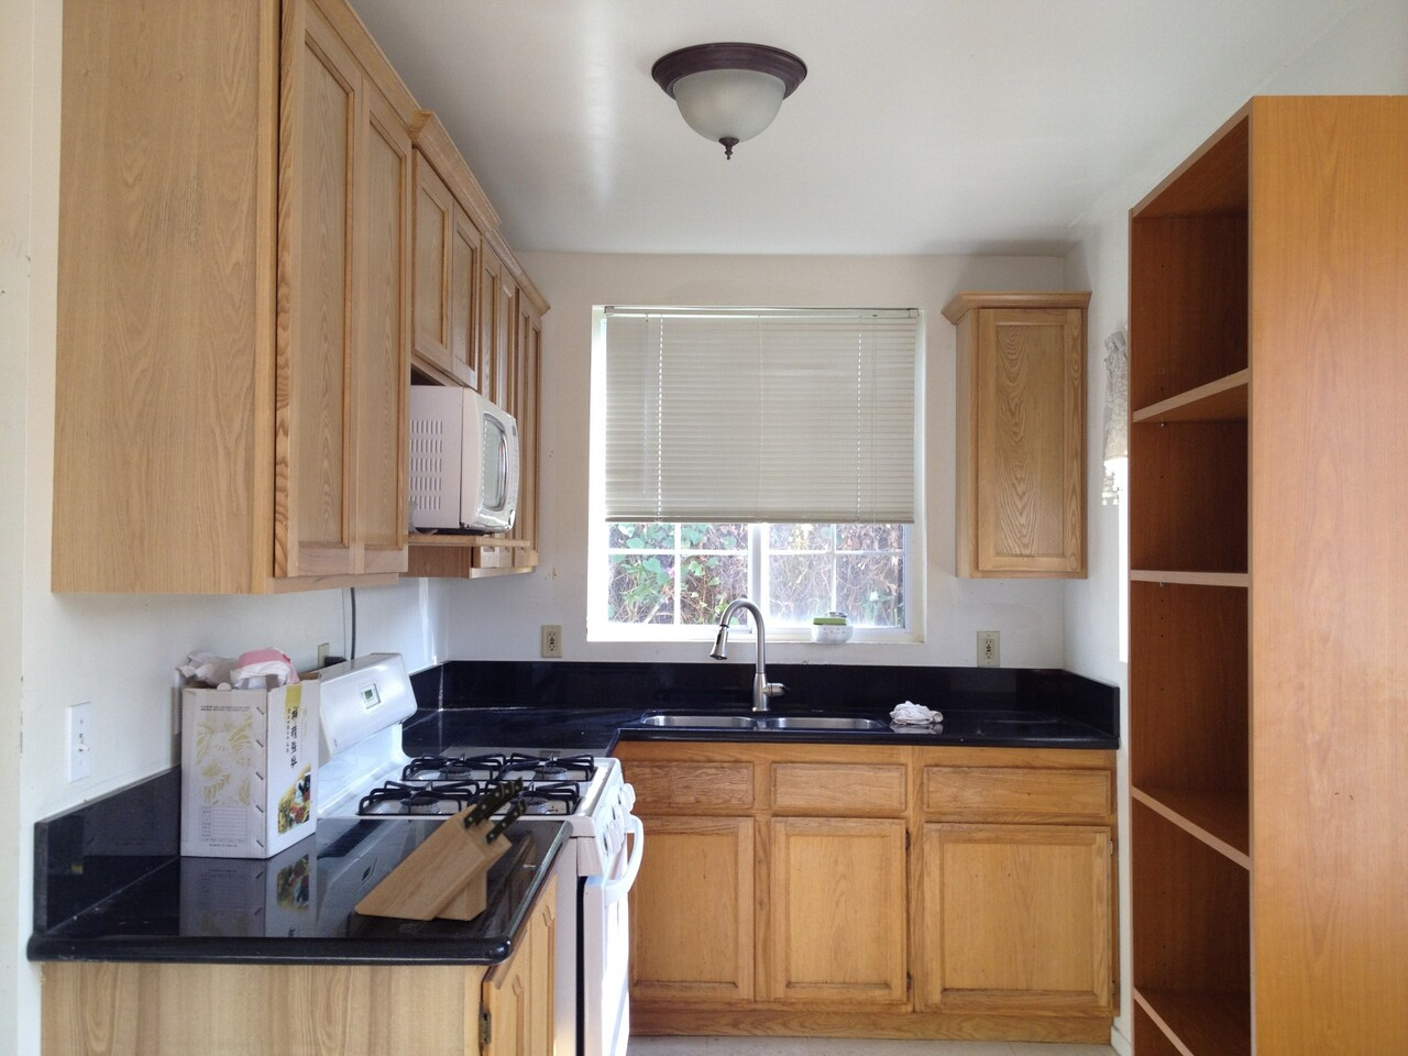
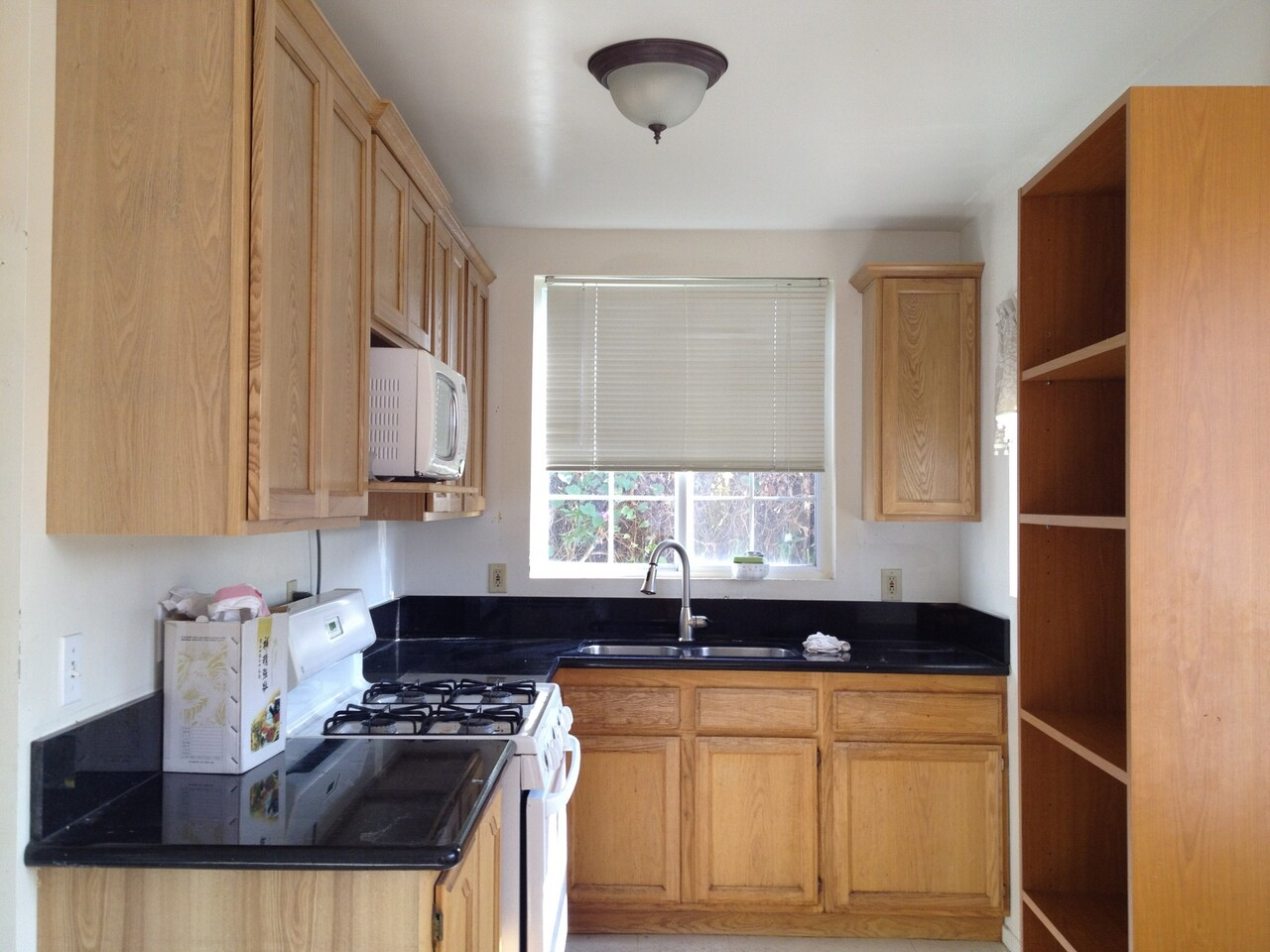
- knife block (446, 843)
